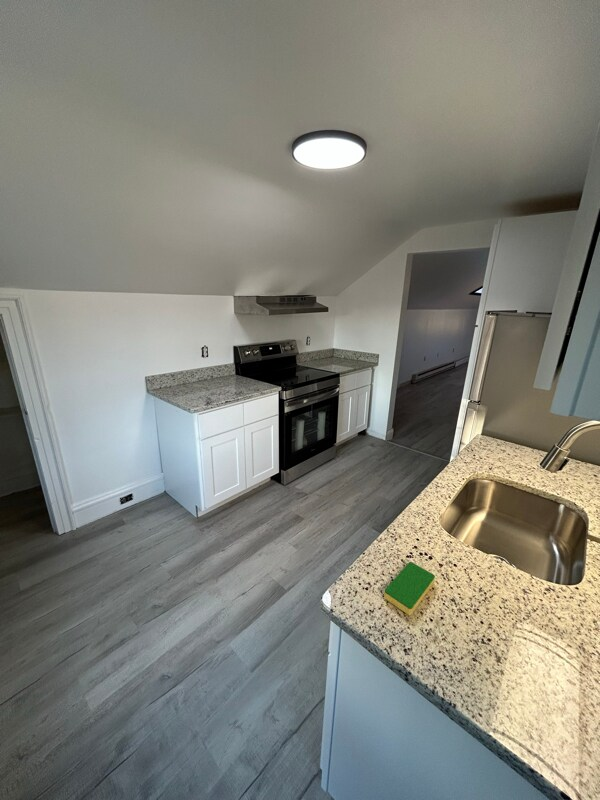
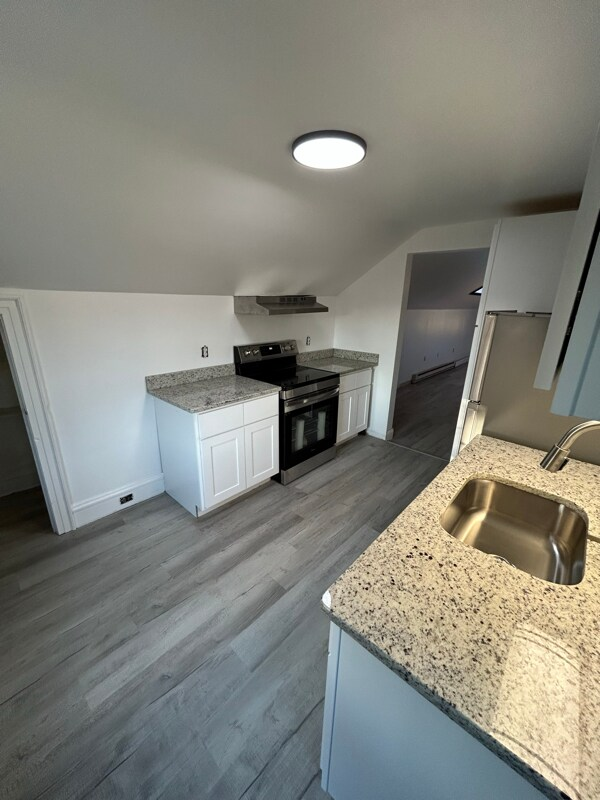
- dish sponge (410, 586)
